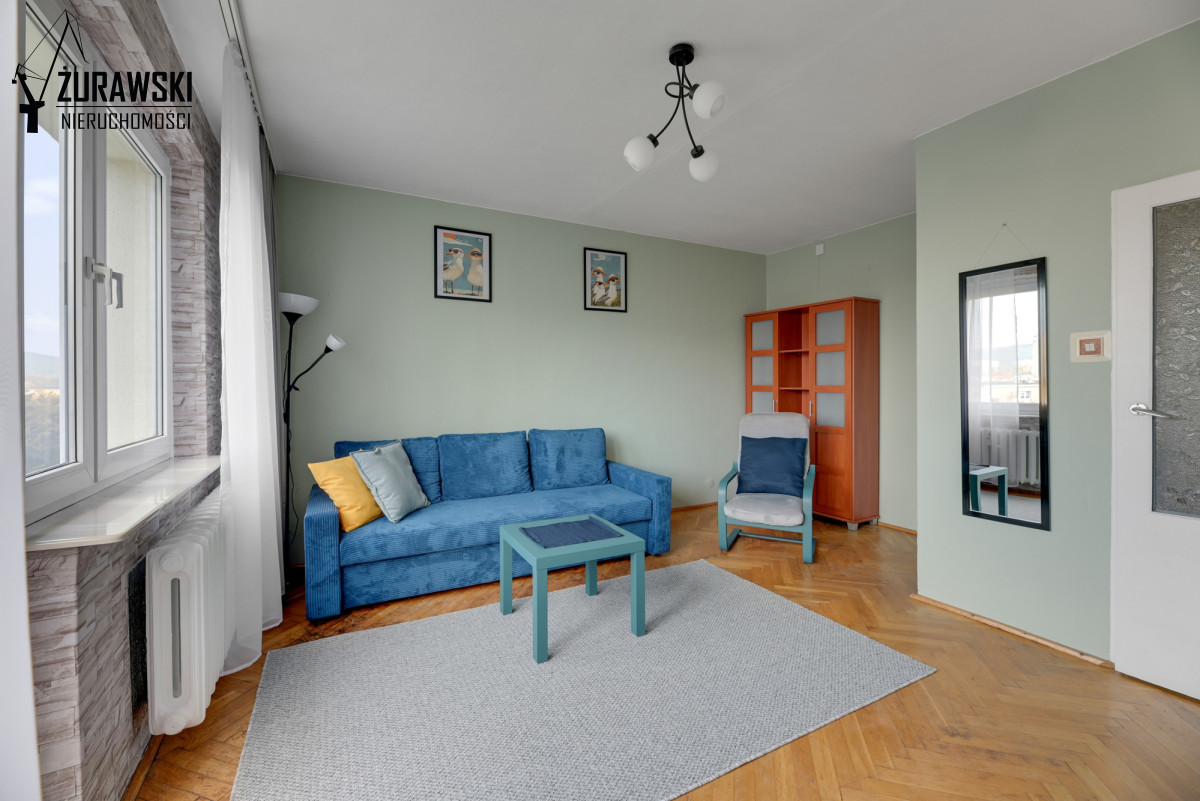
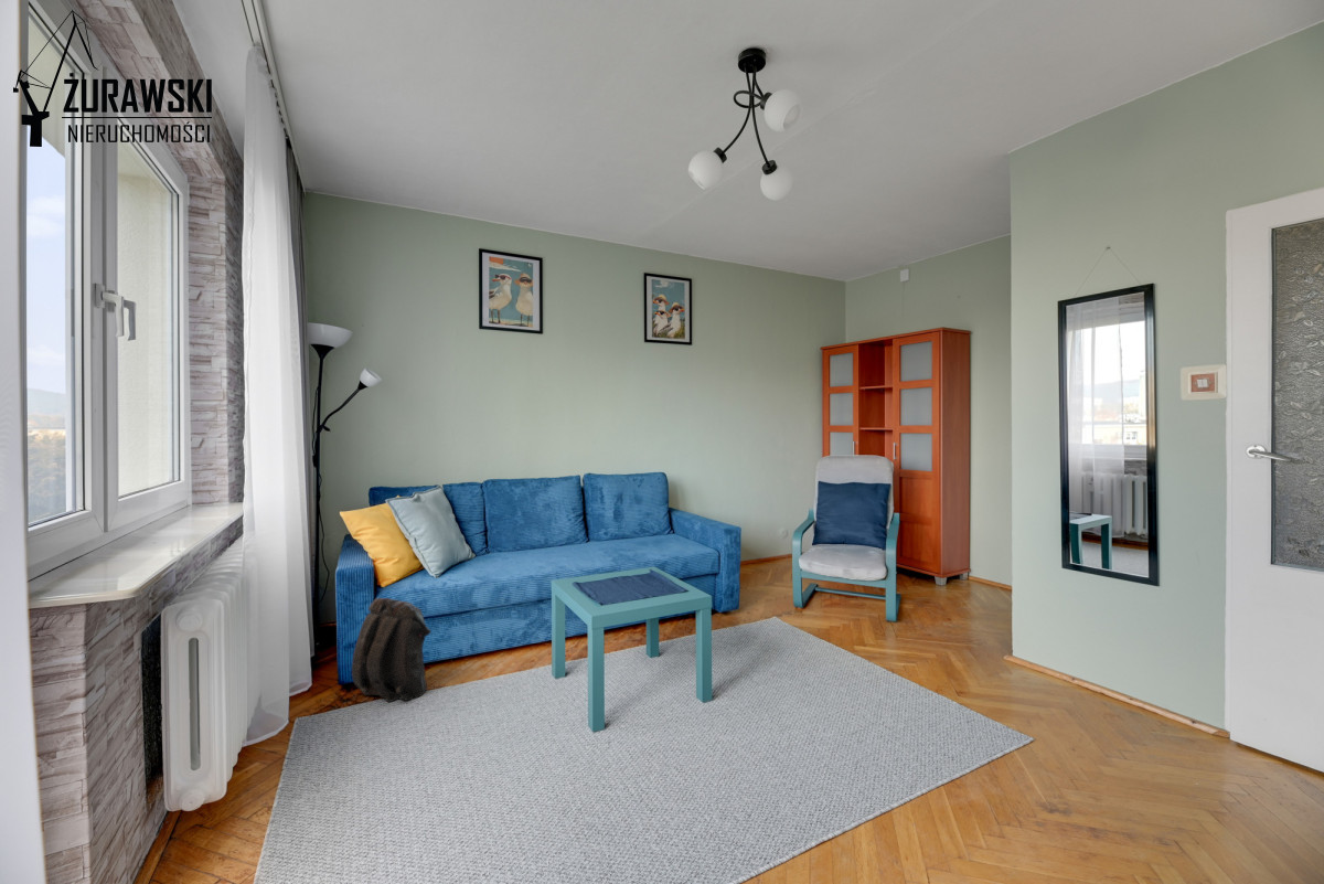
+ backpack (392, 645)
